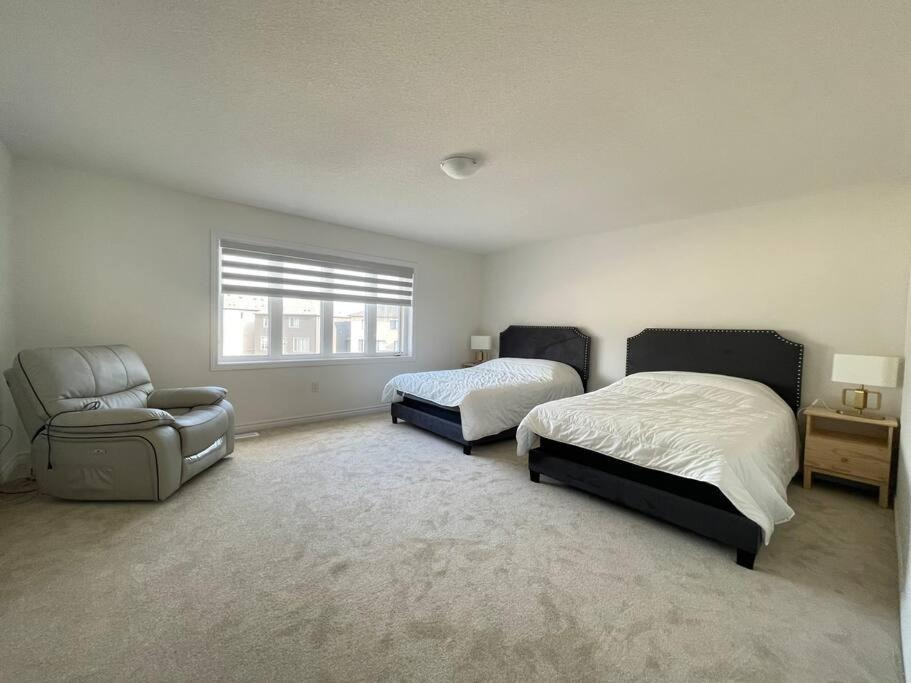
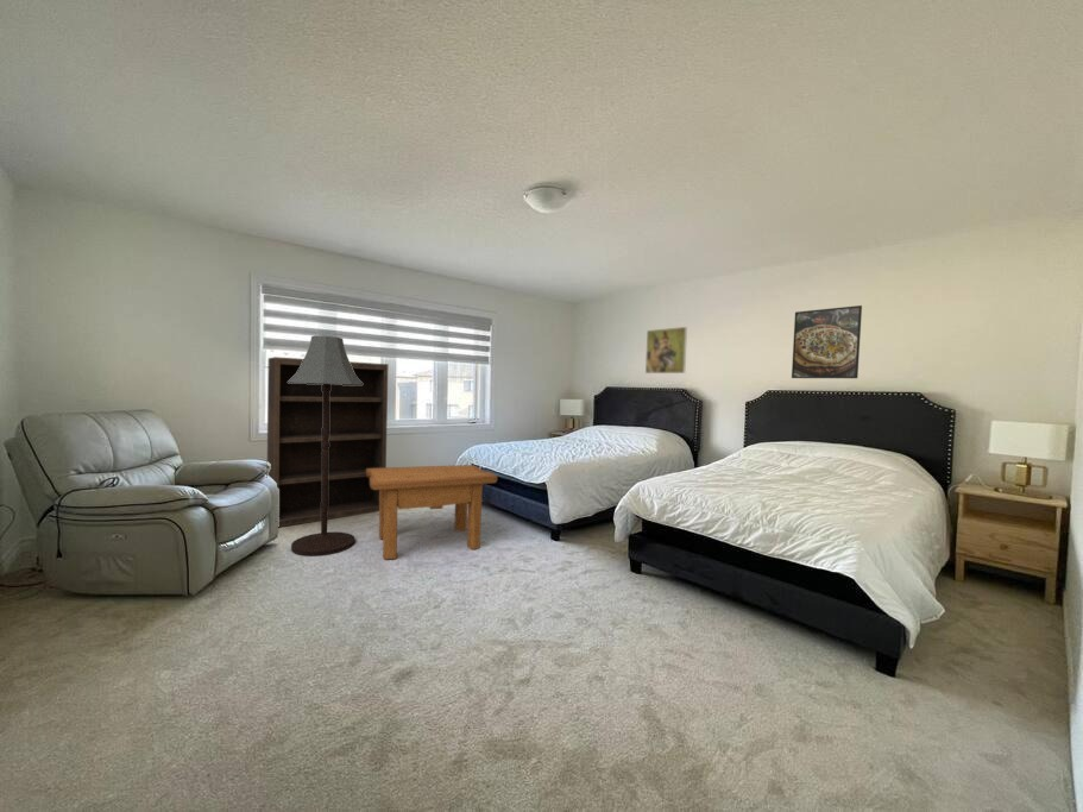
+ bookshelf (329, 438)
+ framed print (665, 351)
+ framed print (824, 344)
+ side table (429, 505)
+ floor lamp (325, 441)
